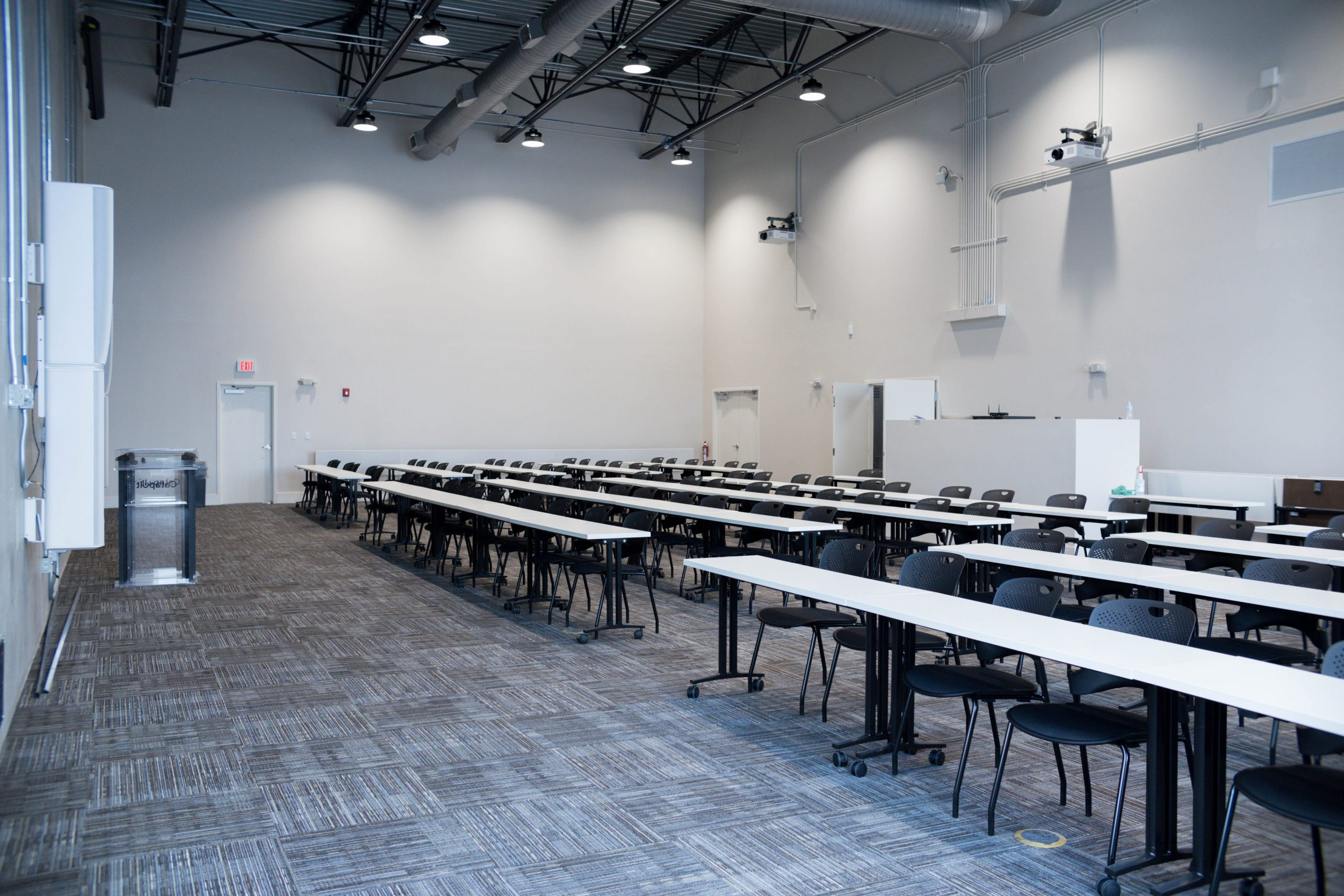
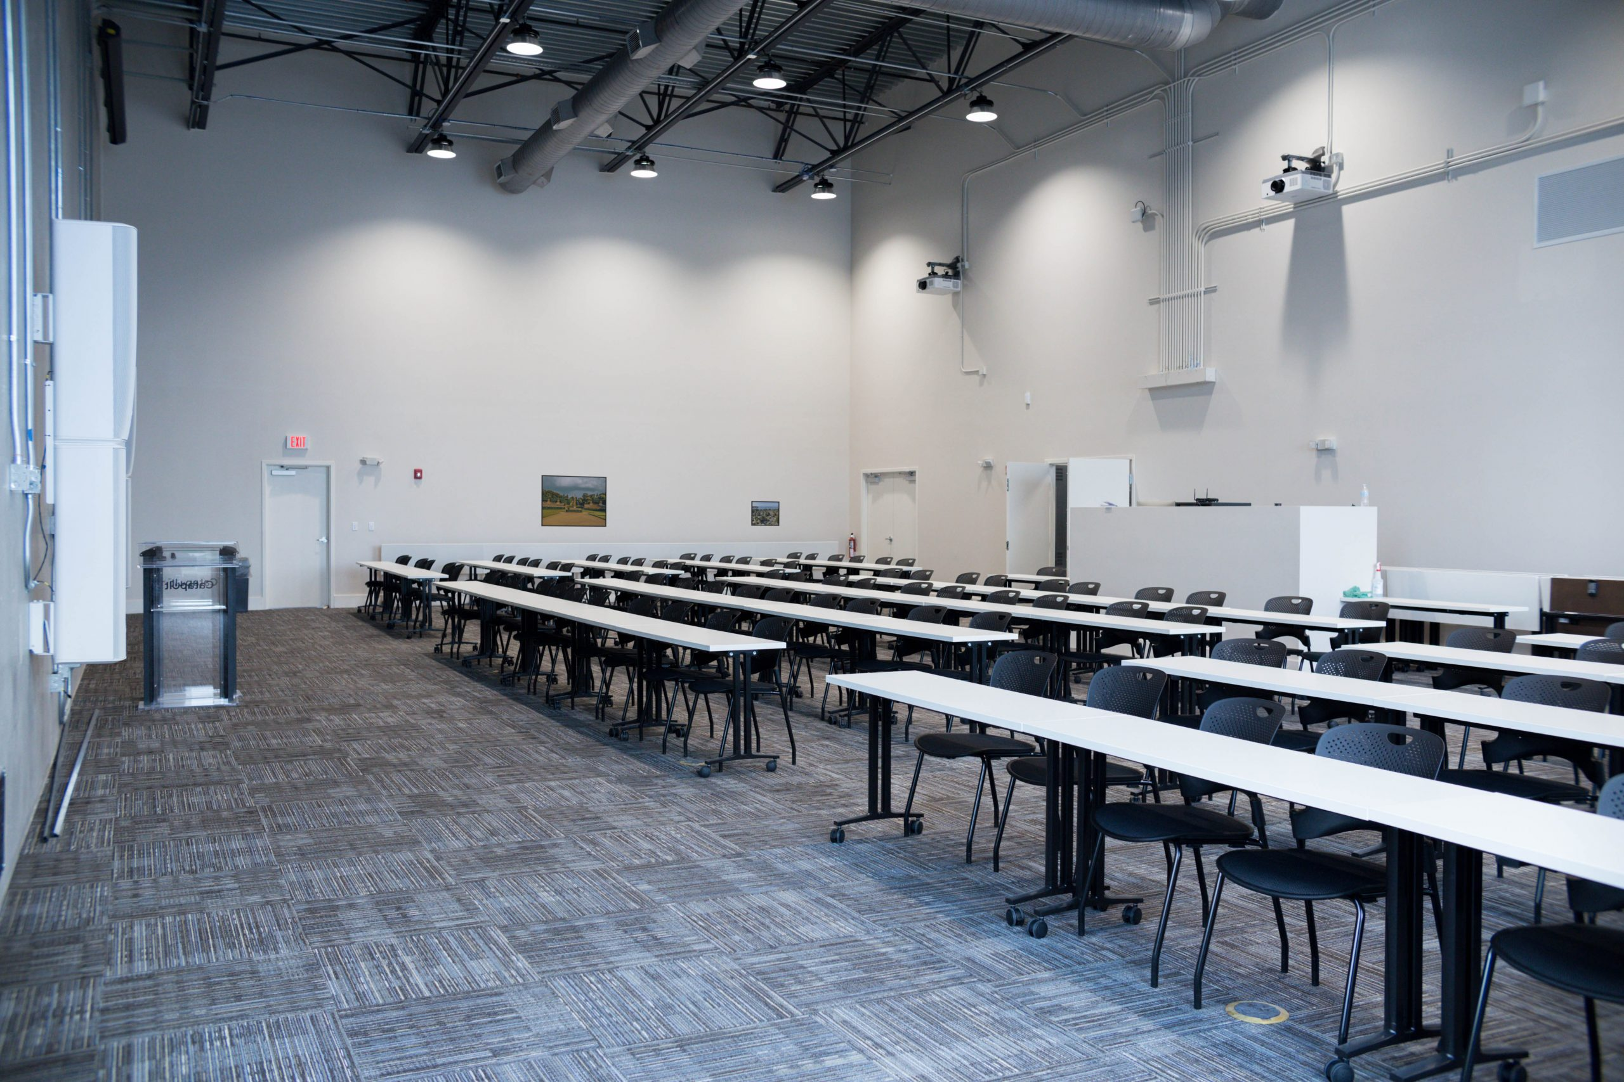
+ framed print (574, 501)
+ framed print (765, 513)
